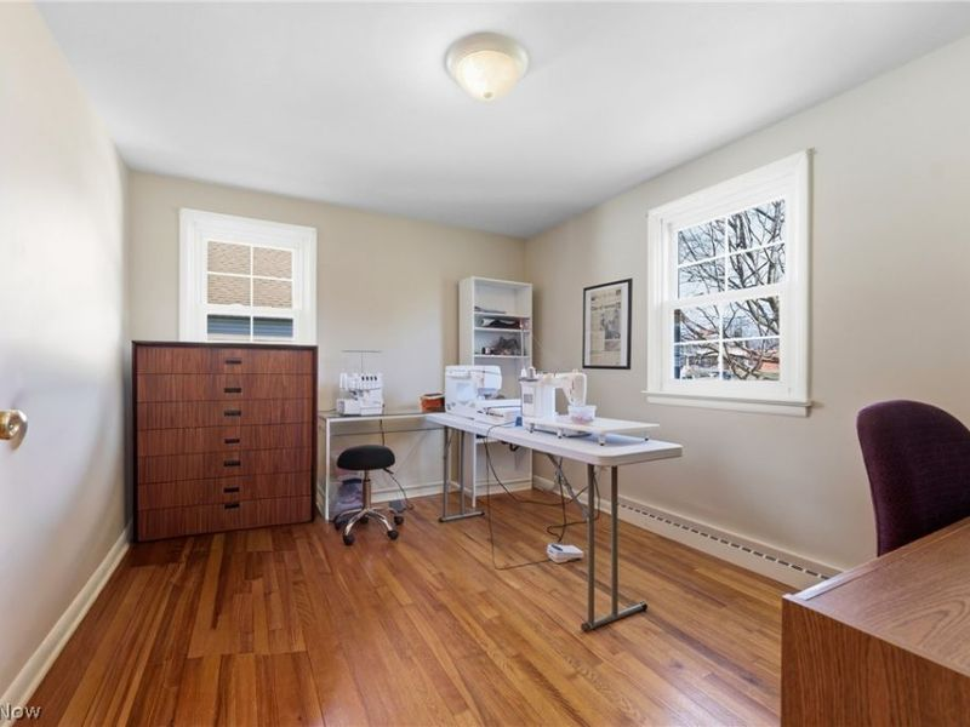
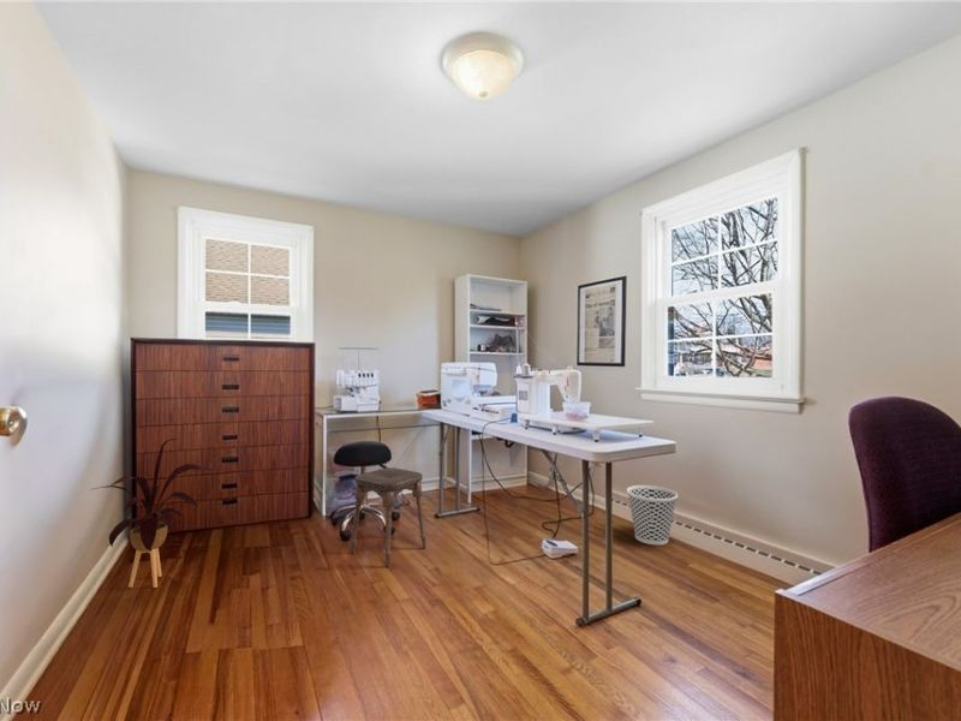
+ stool (388, 512)
+ house plant (154, 513)
+ wastebasket (651, 514)
